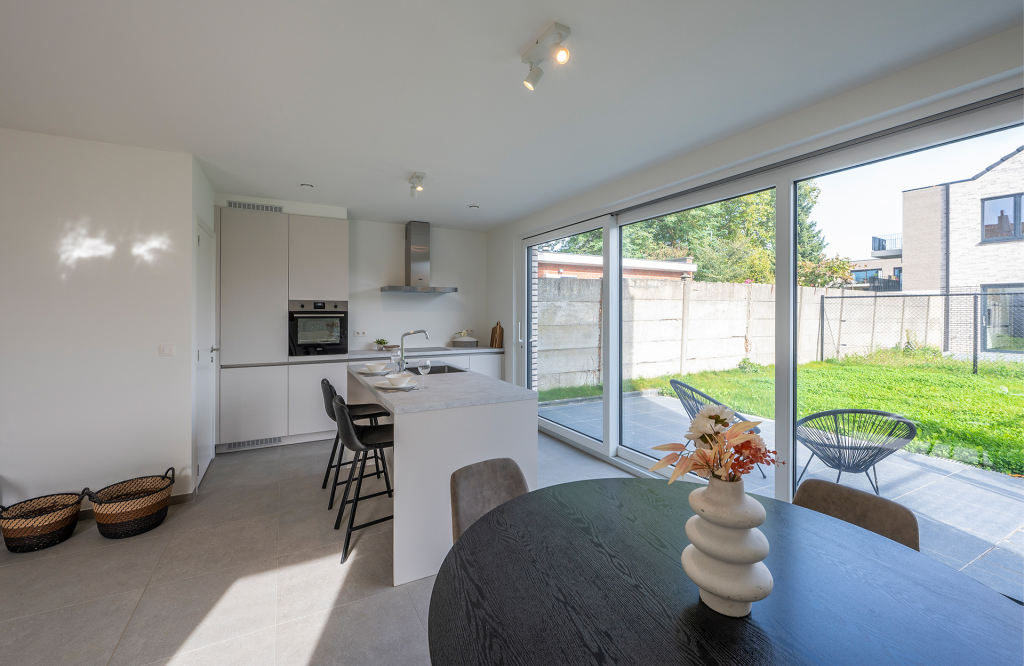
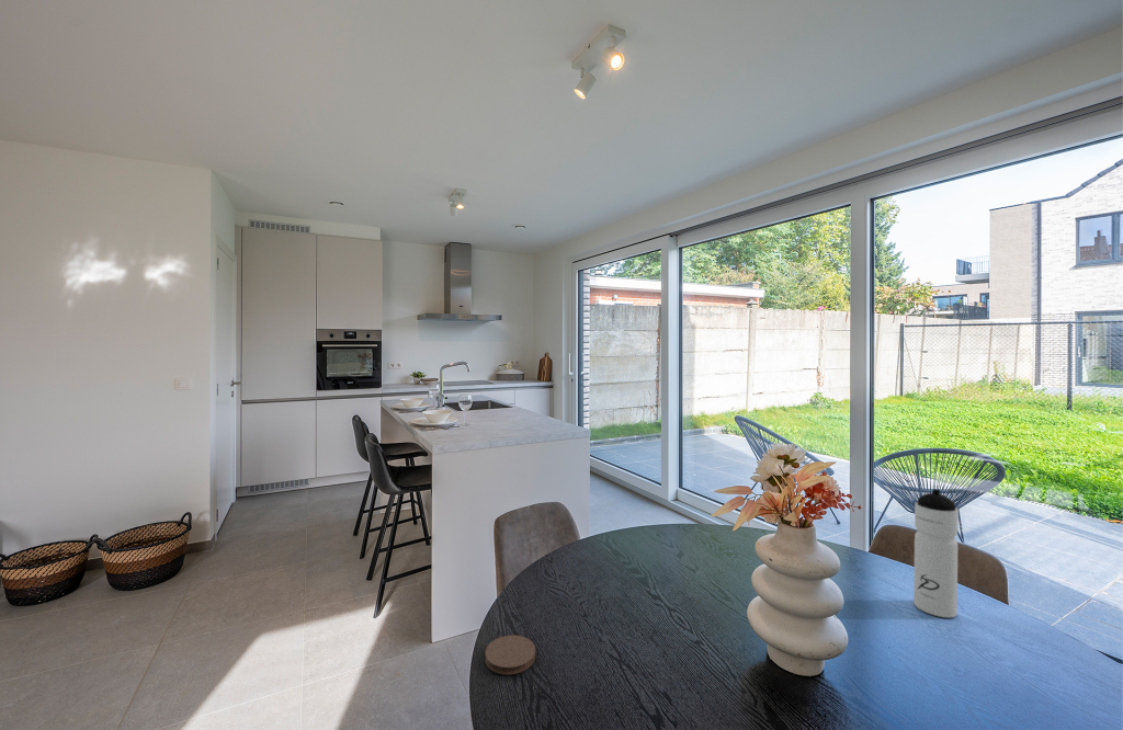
+ coaster (510, 653)
+ water bottle (935, 549)
